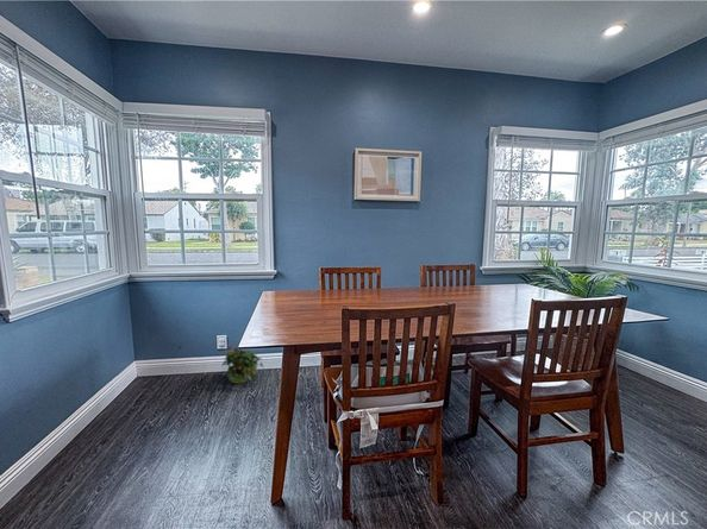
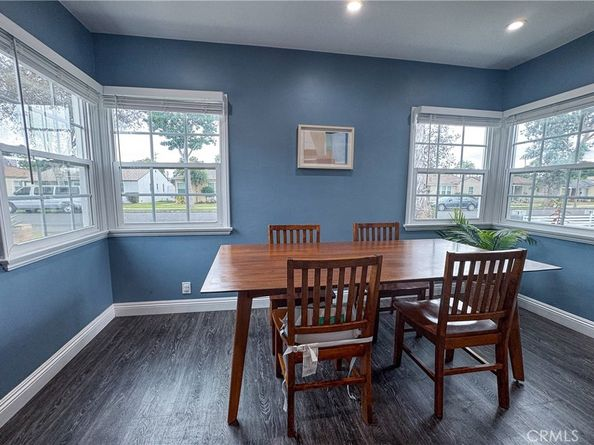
- potted plant (243, 361)
